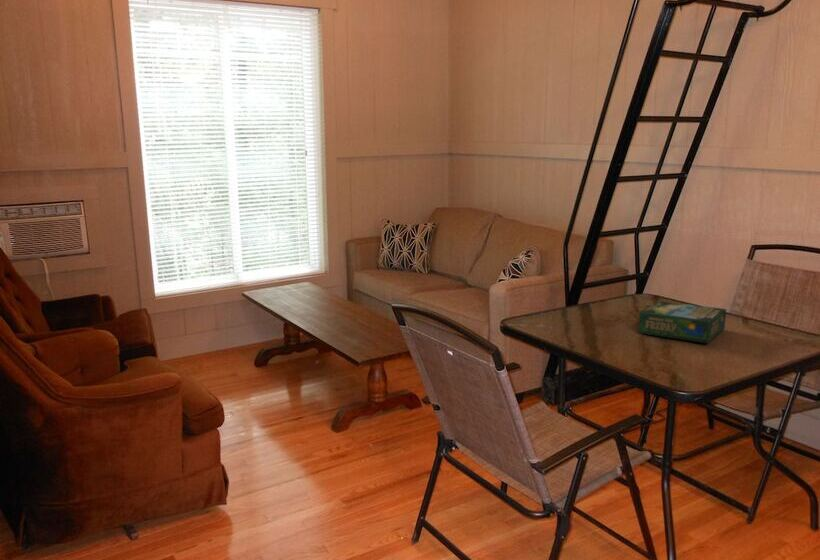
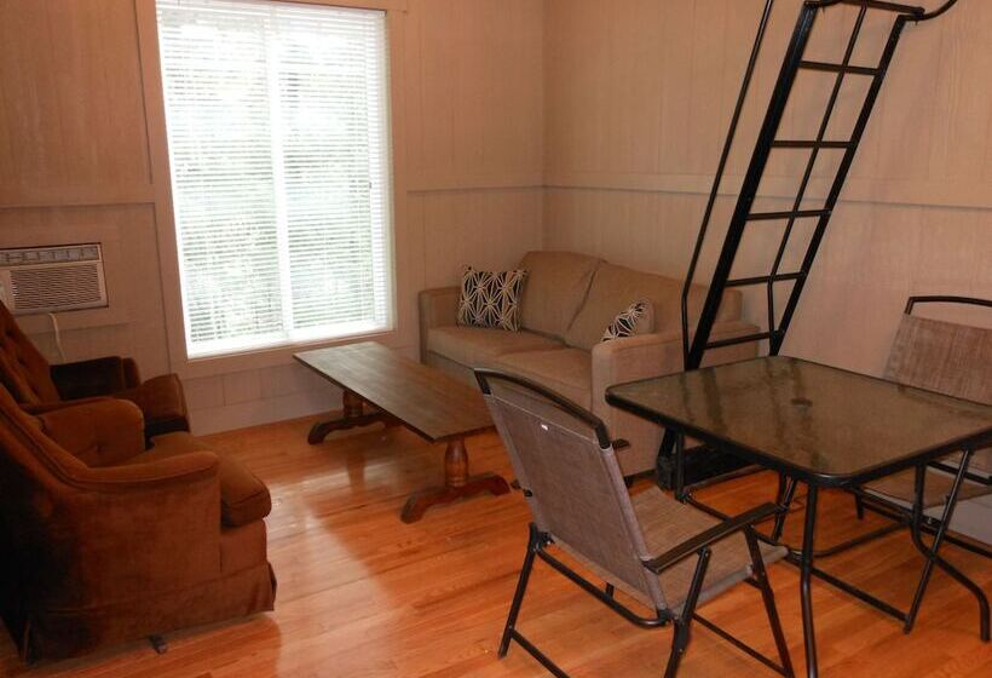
- board game (682, 320)
